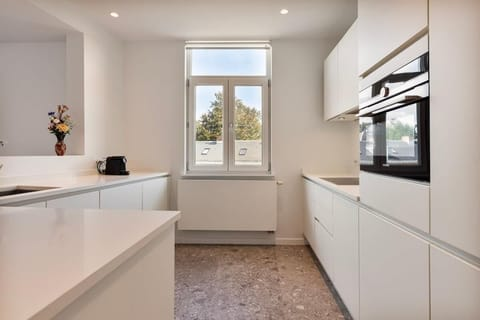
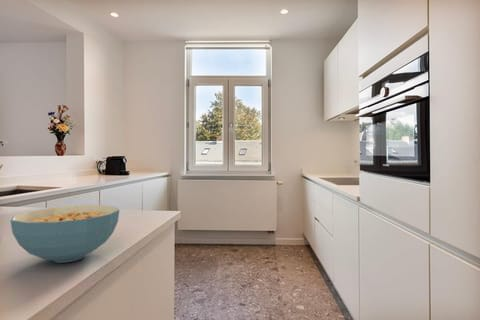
+ cereal bowl (69, 235)
